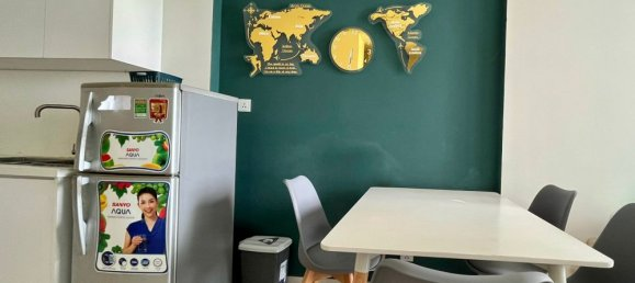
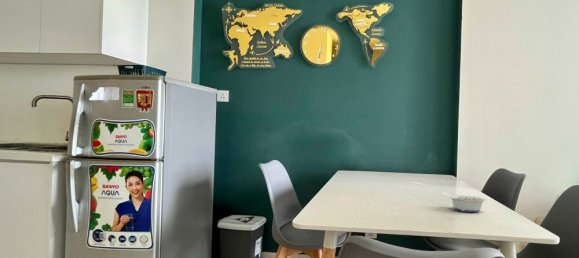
+ legume (465, 202)
